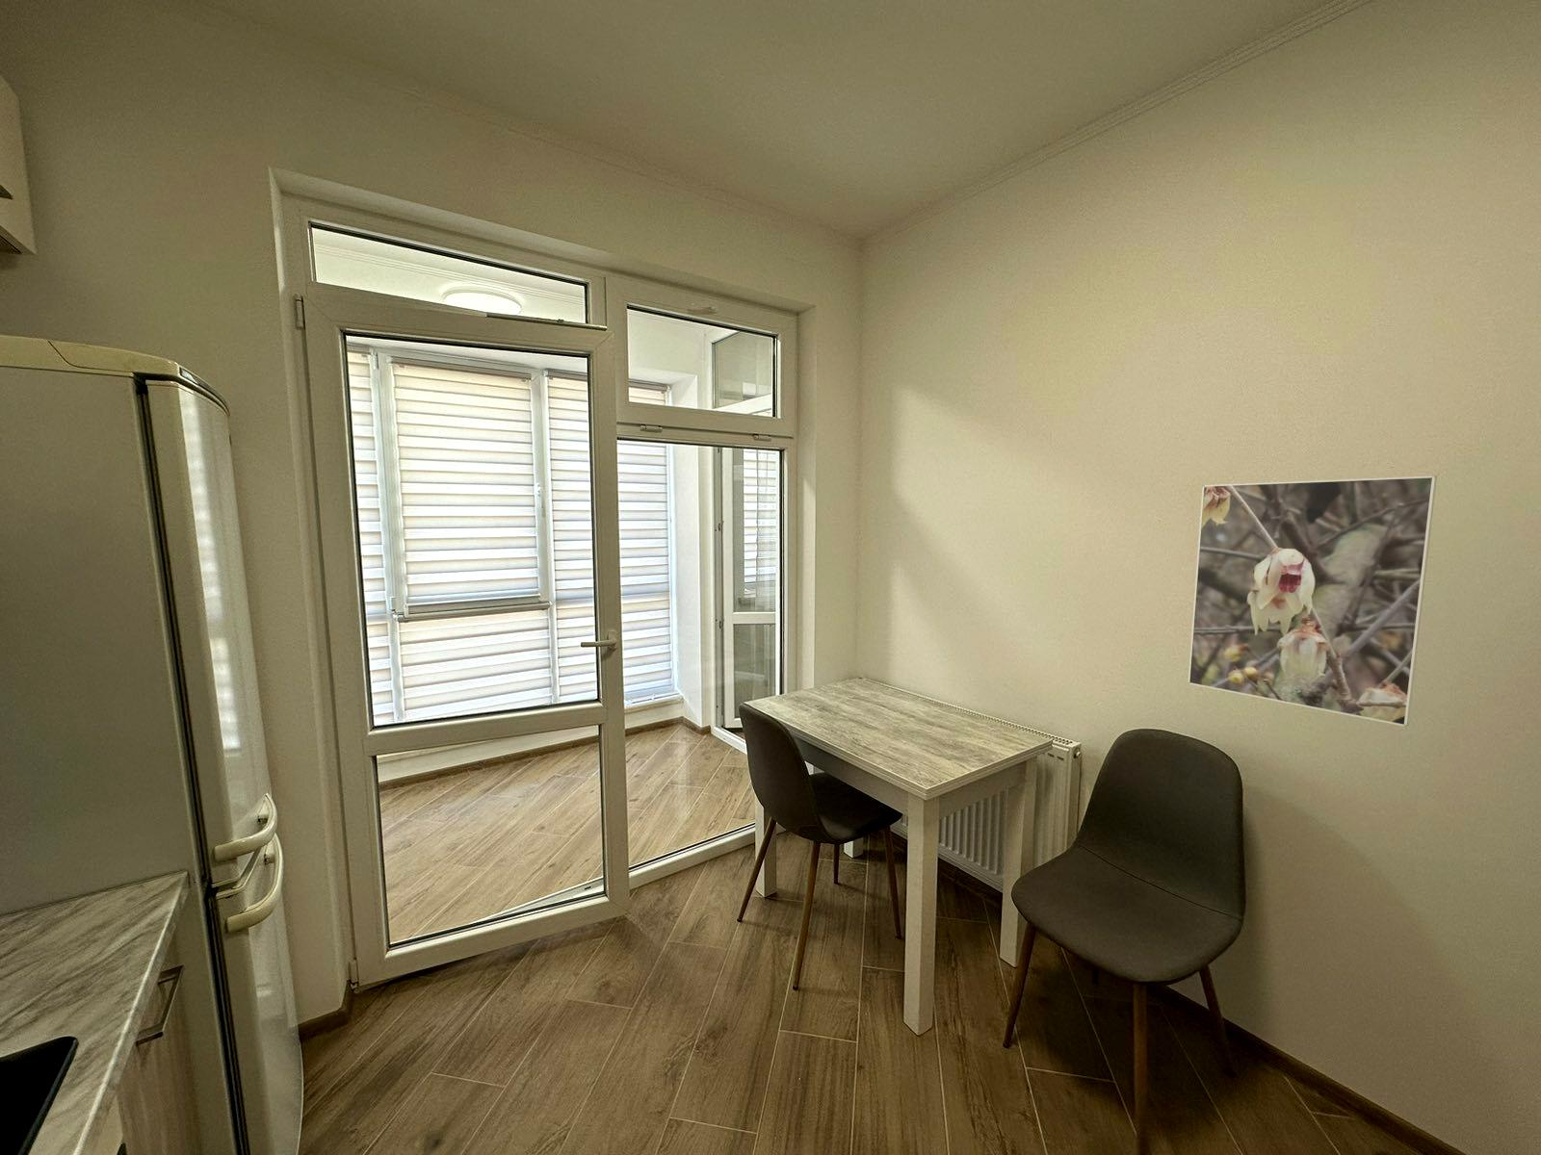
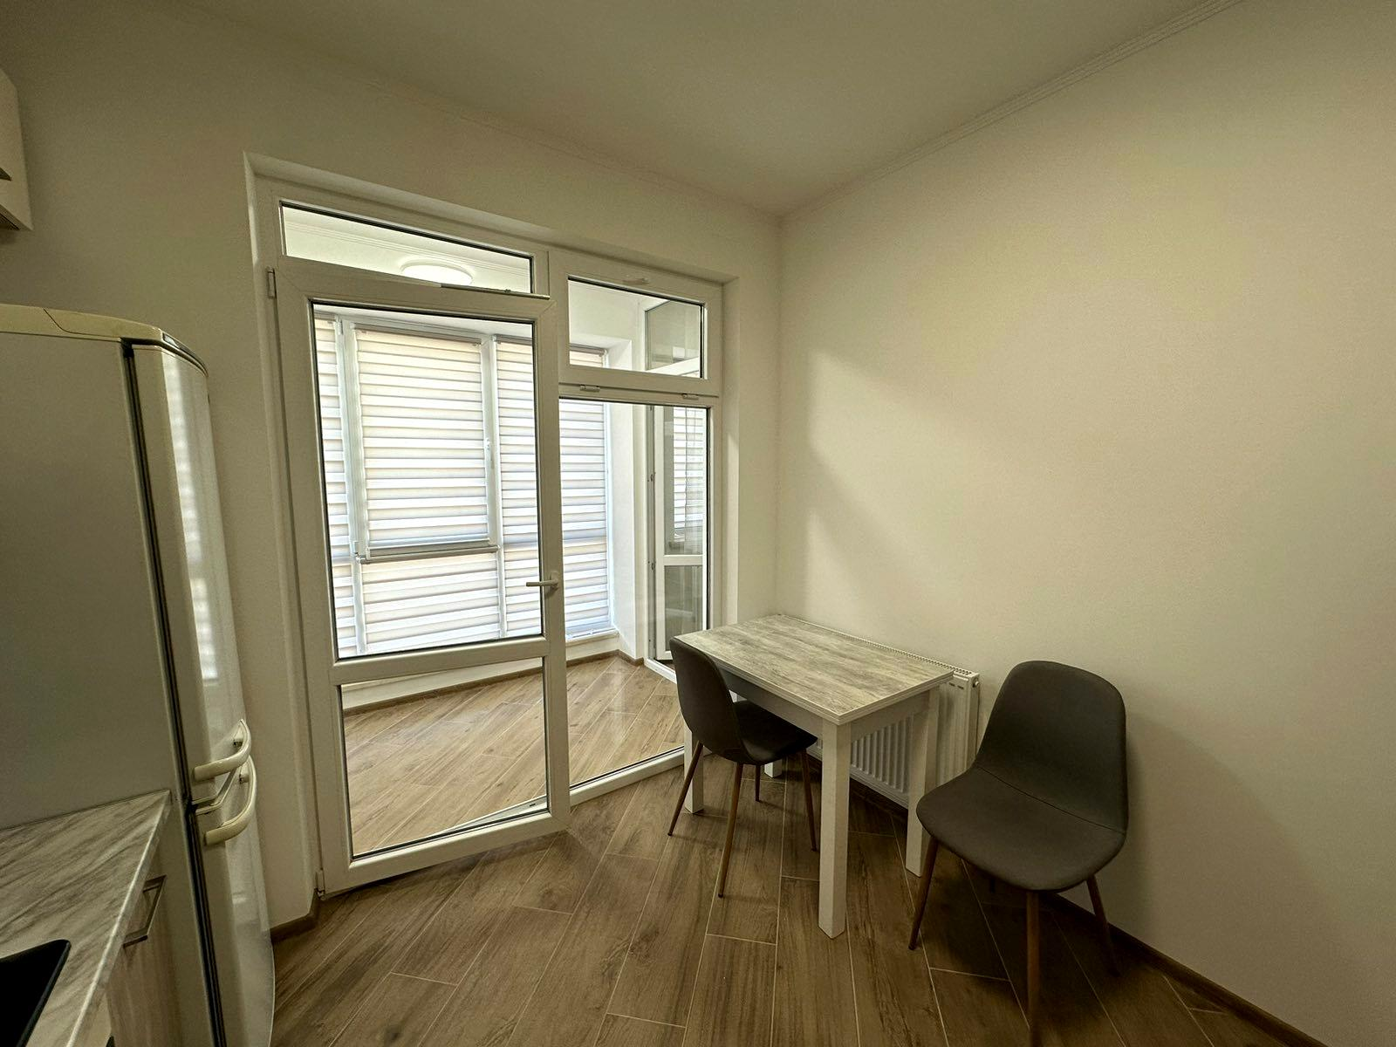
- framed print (1296, 593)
